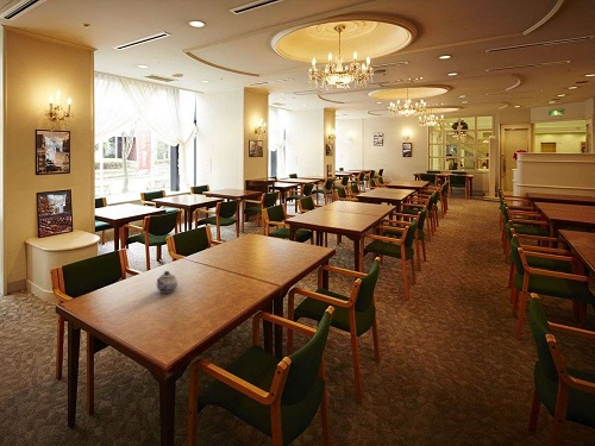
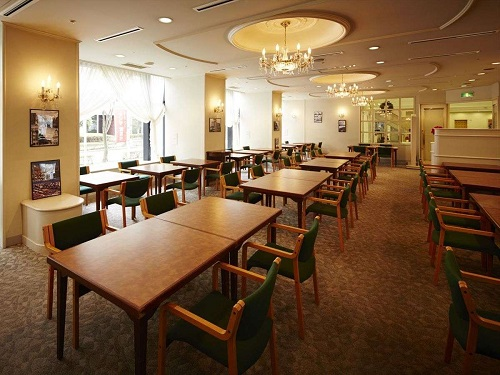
- teapot (167, 281)
